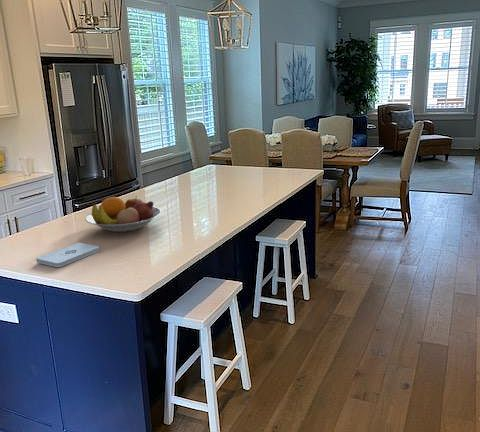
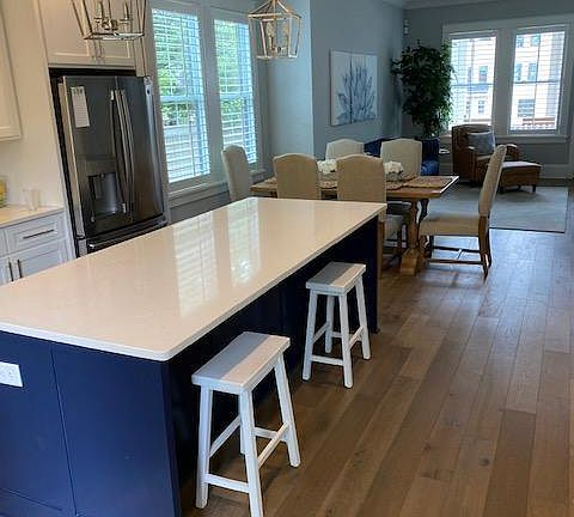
- notepad (69, 254)
- fruit bowl (123, 211)
